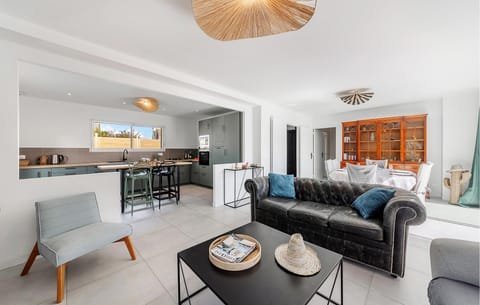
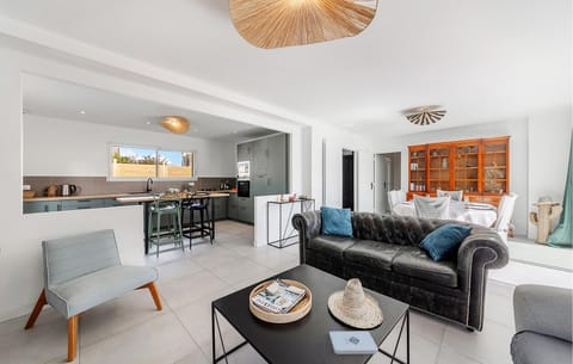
+ notepad (352, 341)
